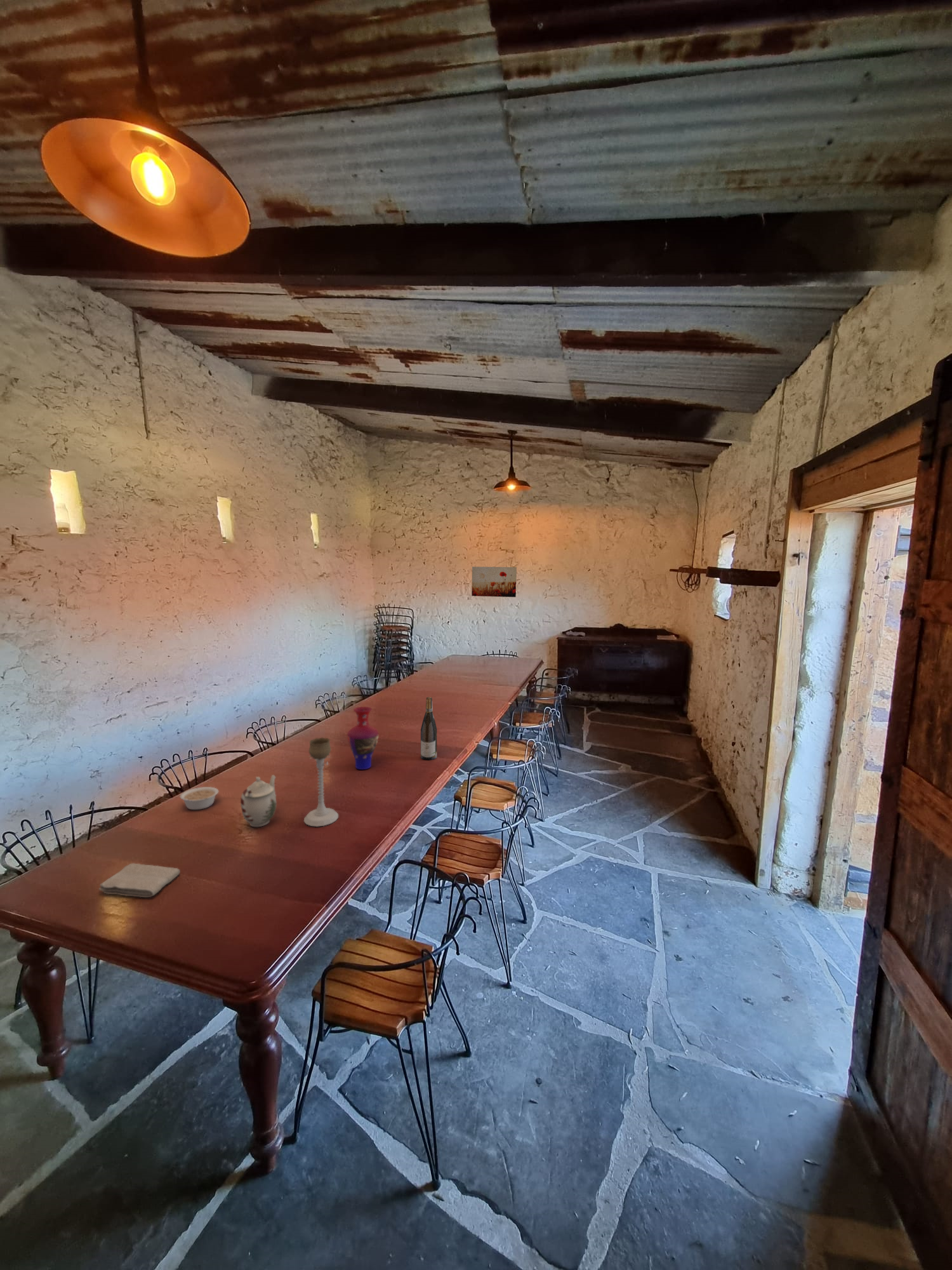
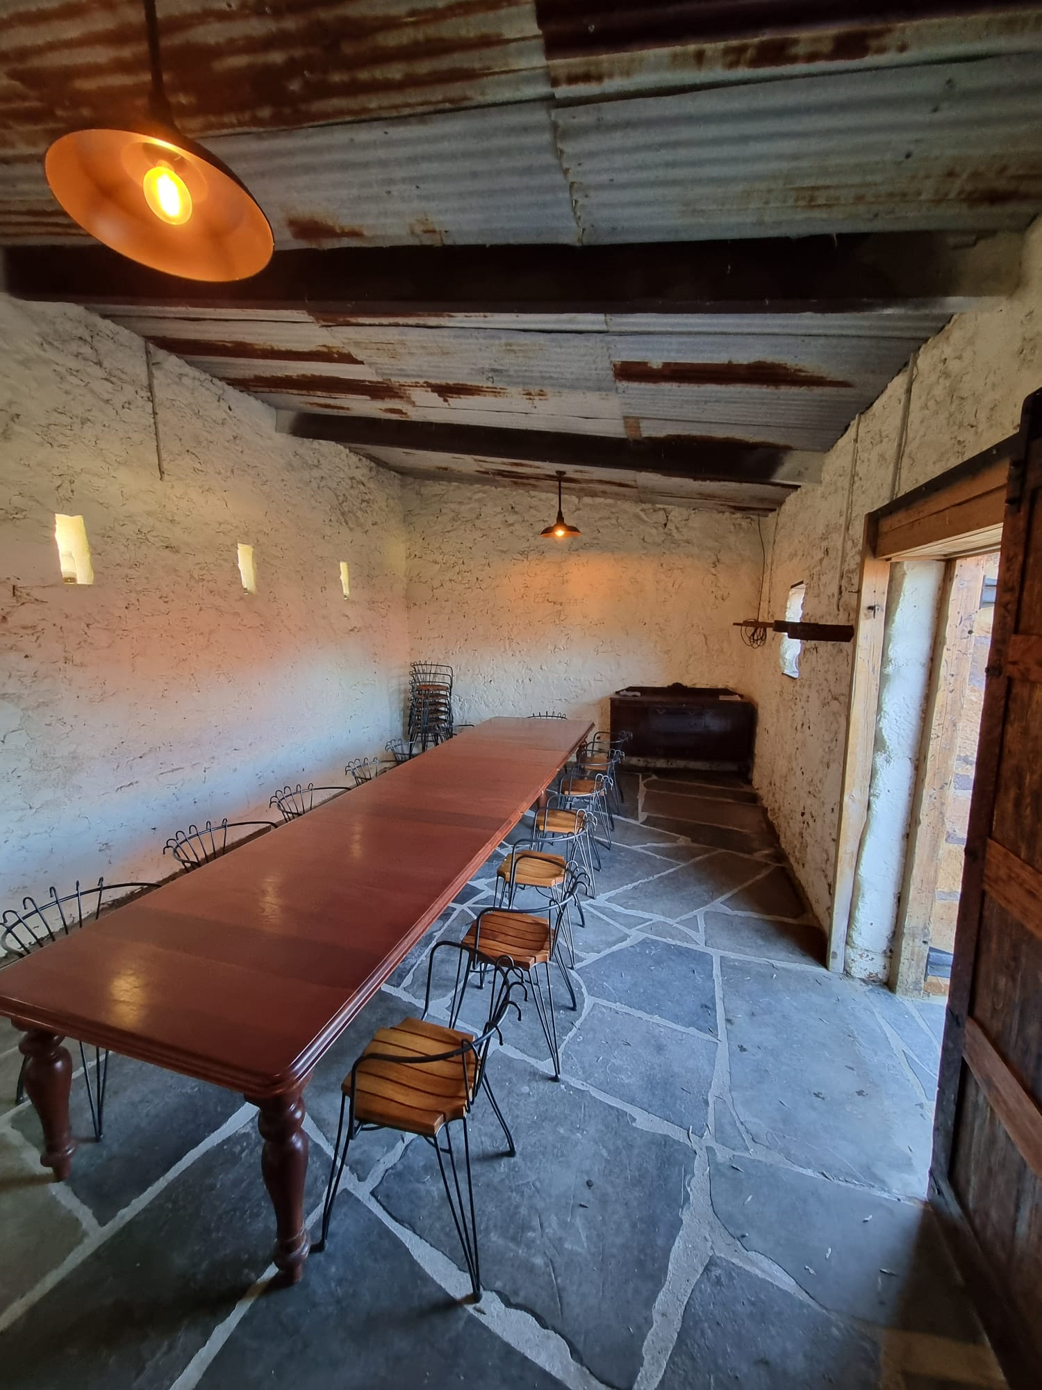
- washcloth (140, 879)
- wall art (494, 582)
- legume (201, 798)
- wine bottle (428, 727)
- candle holder (321, 780)
- teapot (260, 799)
- vase (362, 738)
